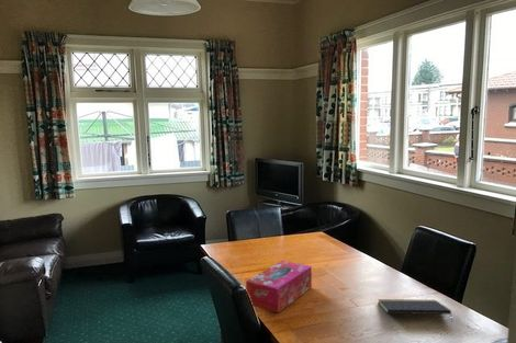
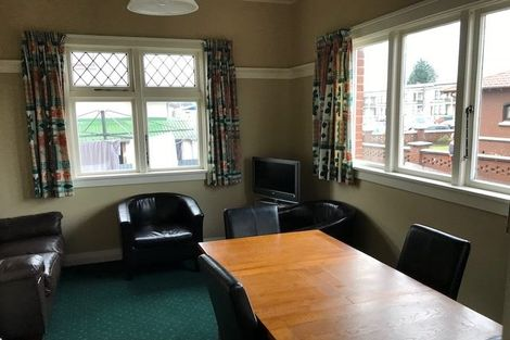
- tissue box (280, 284)
- notepad (412, 306)
